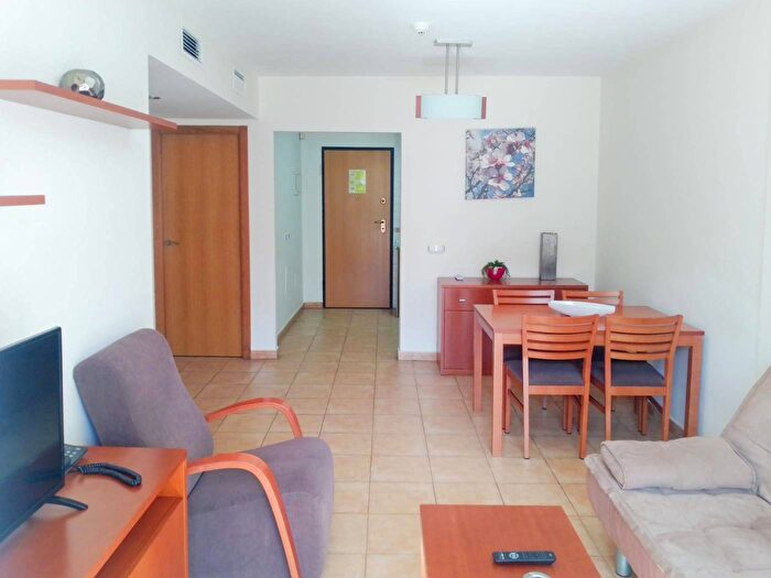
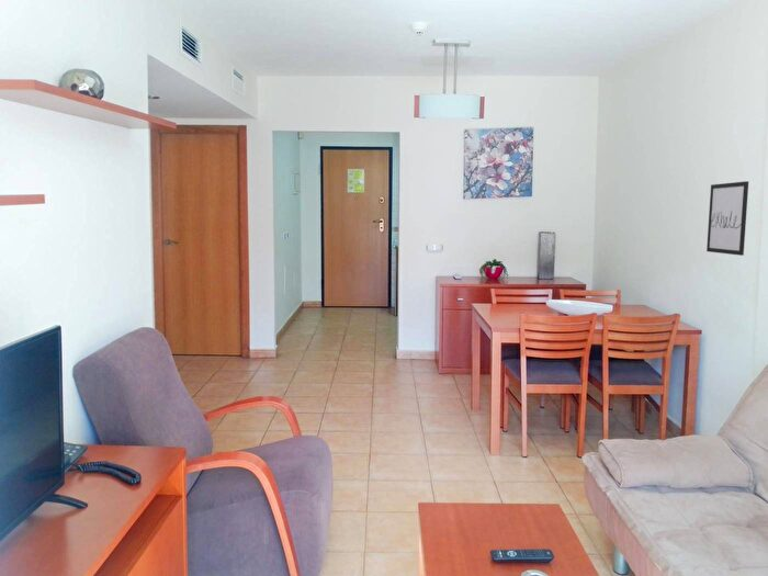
+ wall art (726, 218)
